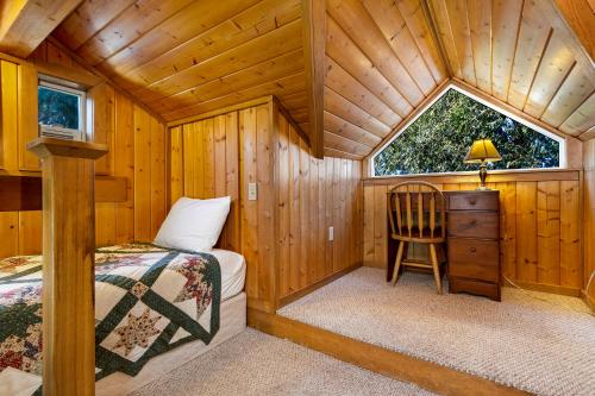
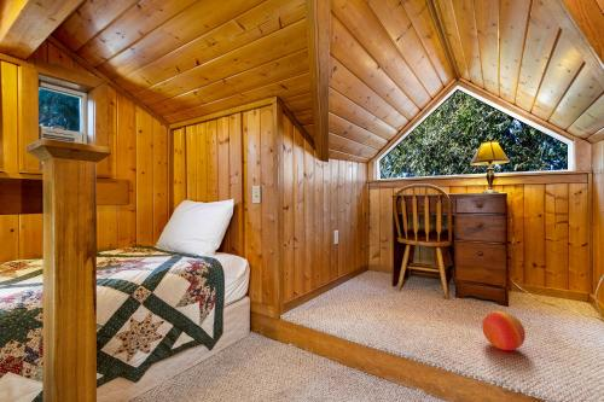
+ ball (503, 330)
